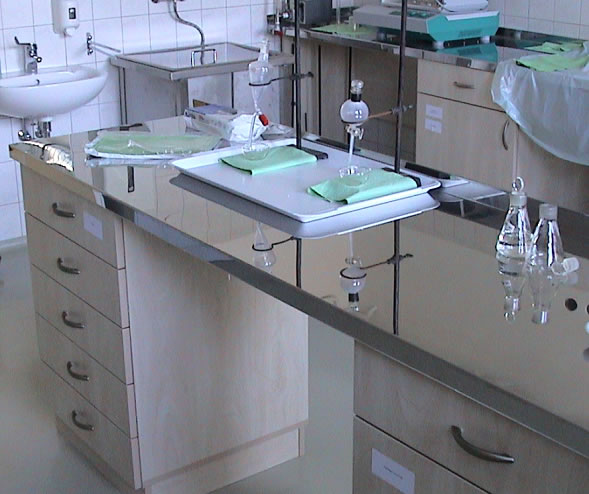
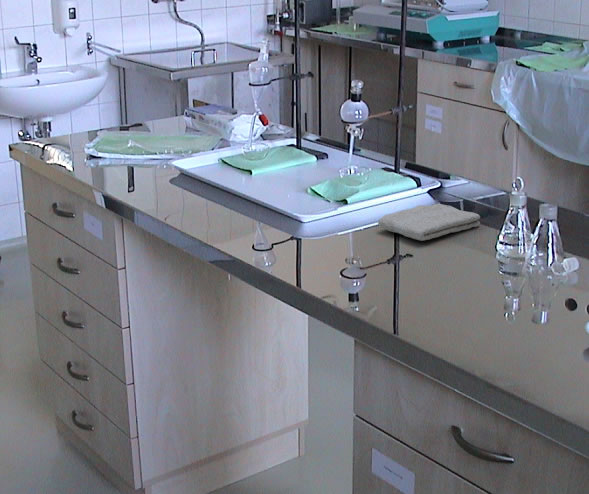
+ washcloth (430, 220)
